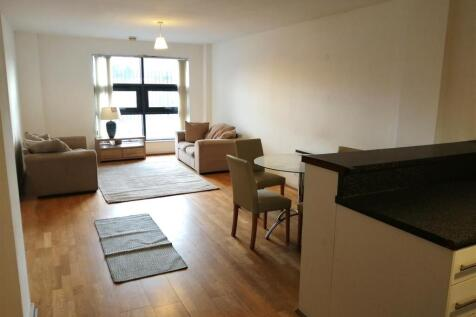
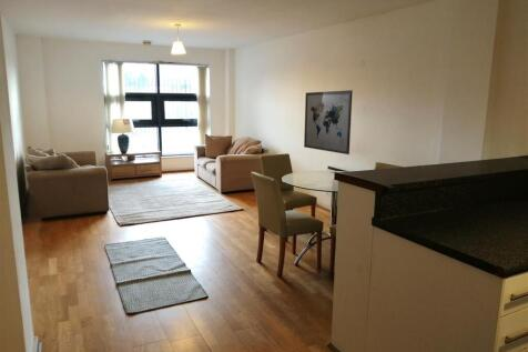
+ wall art (325, 121)
